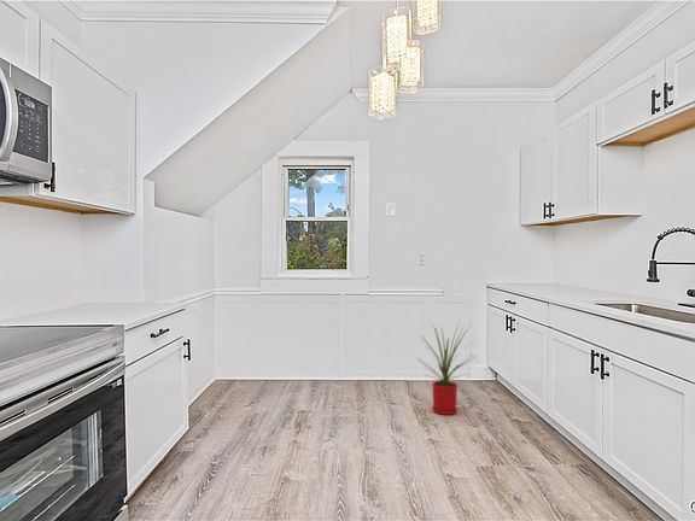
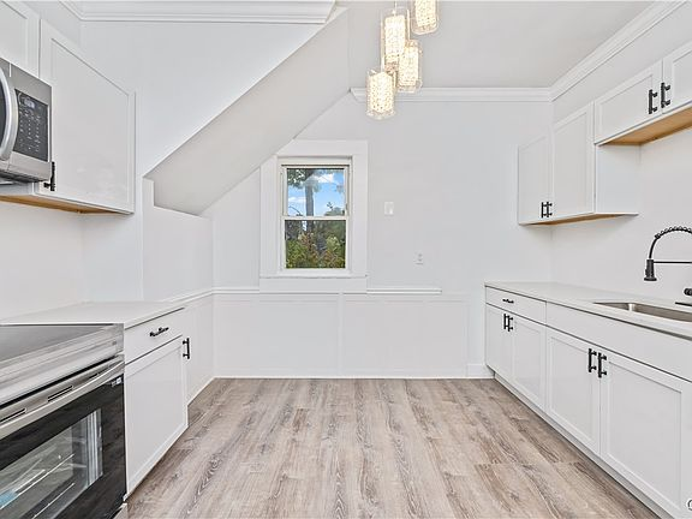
- house plant (443, 367)
